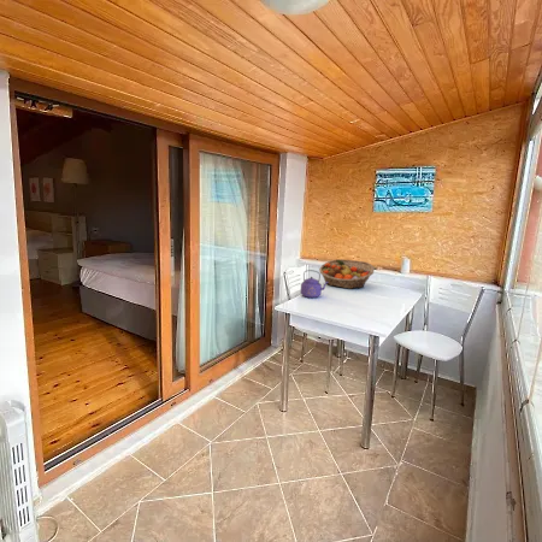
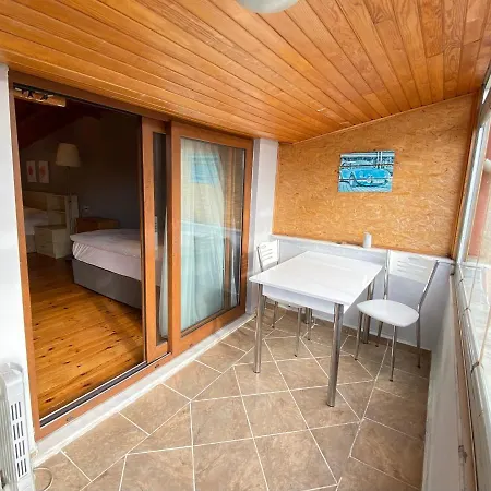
- kettle (314, 283)
- fruit basket (346, 272)
